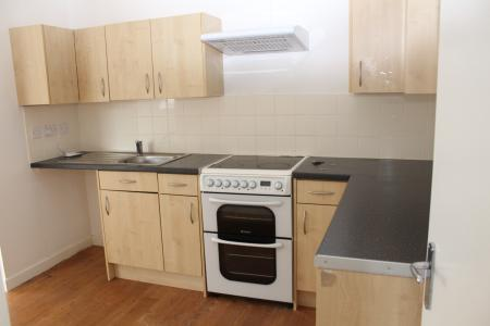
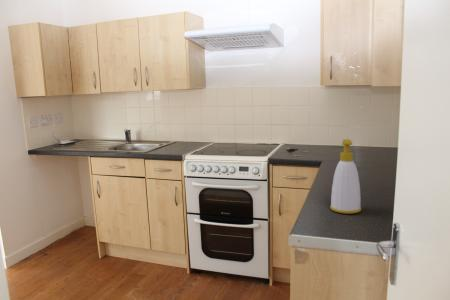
+ soap bottle (346, 175)
